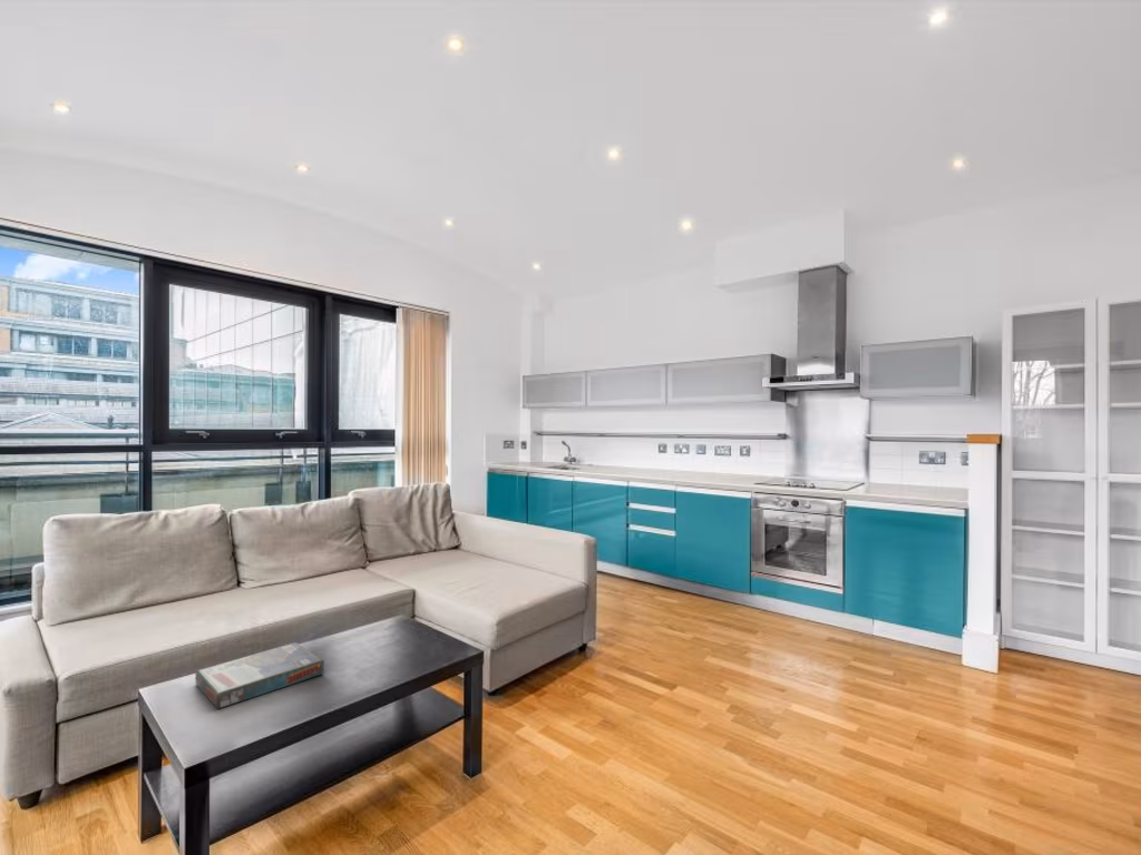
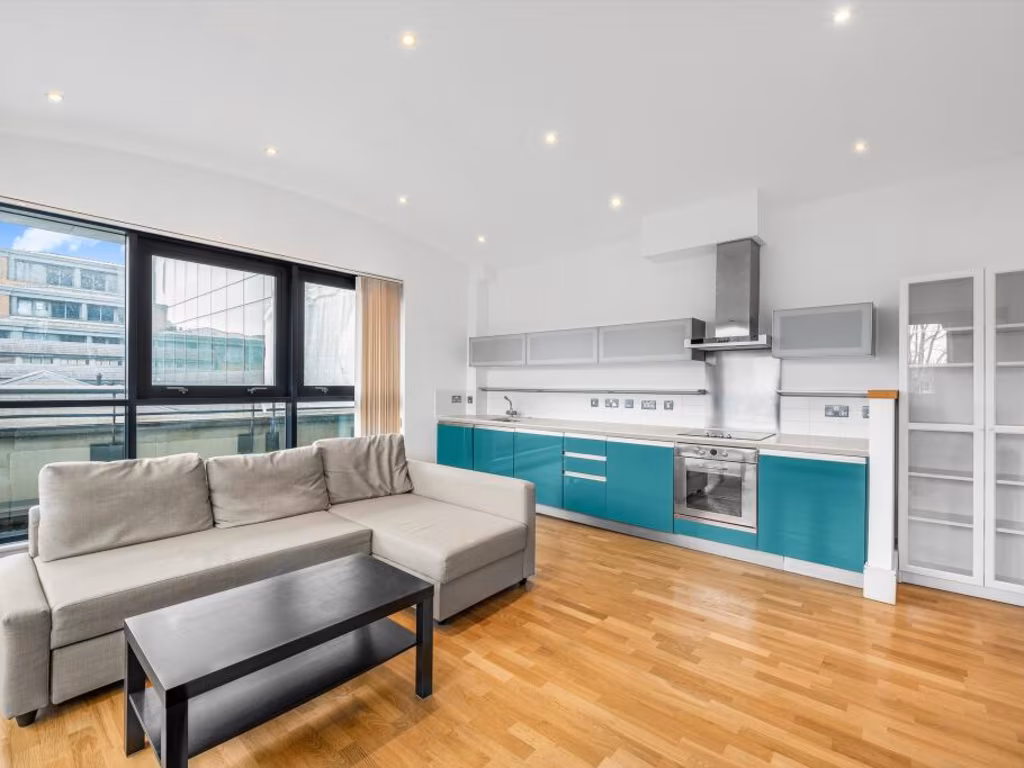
- board game (261, 671)
